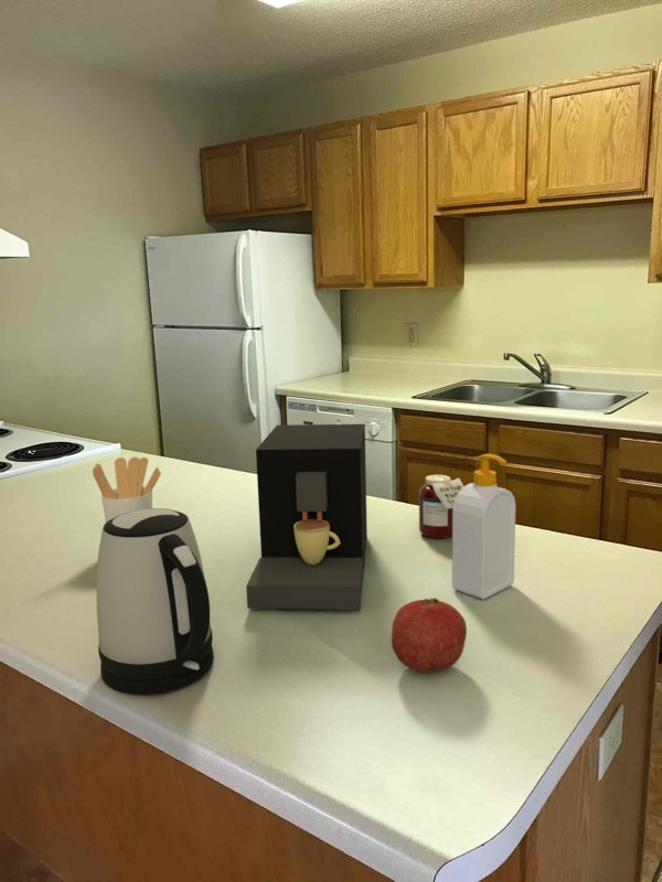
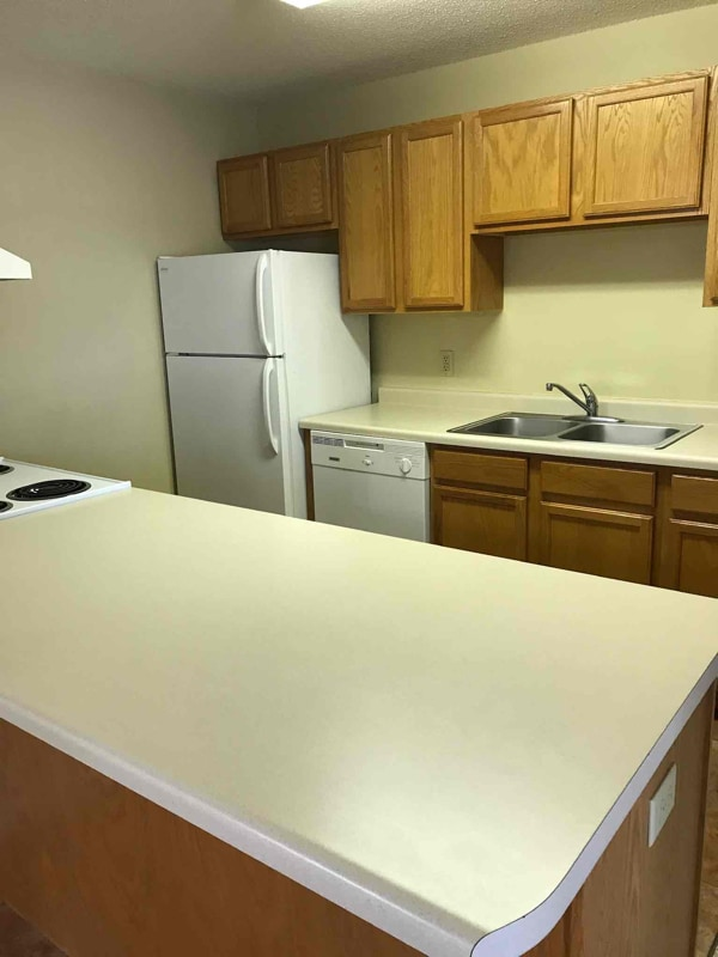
- utensil holder (129, 503)
- jar (442, 507)
- kettle (160, 596)
- soap bottle (485, 523)
- coffee maker (312, 507)
- fruit (428, 632)
